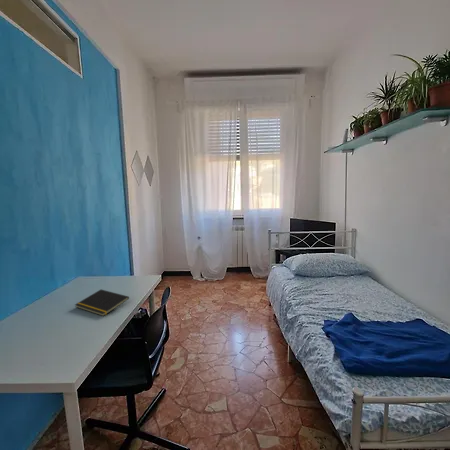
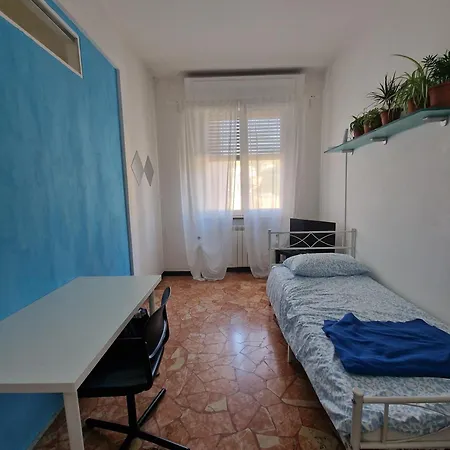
- notepad (102, 301)
